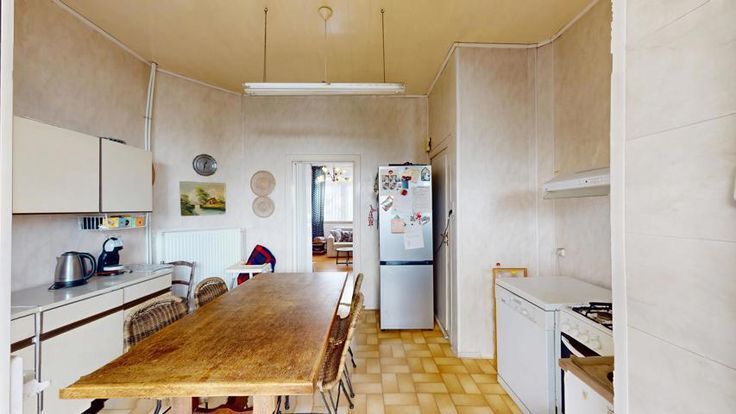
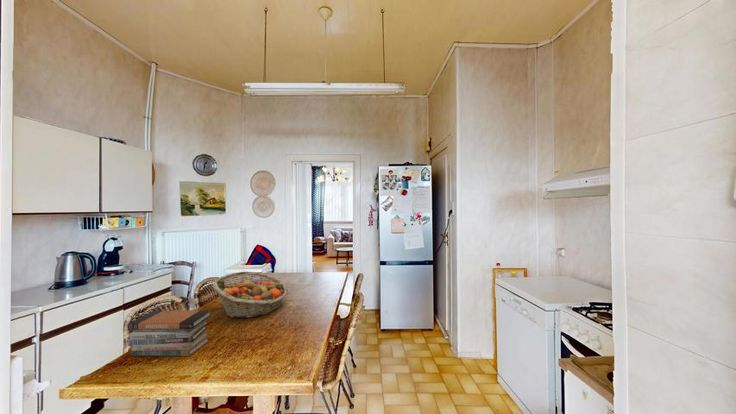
+ book stack (171, 332)
+ fruit basket (252, 292)
